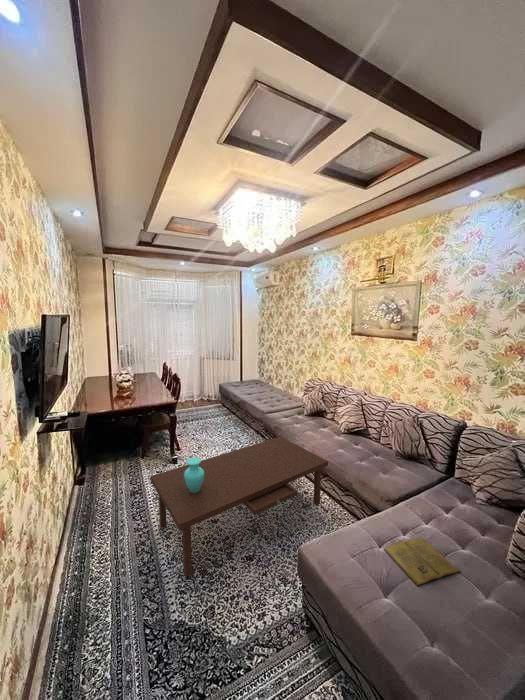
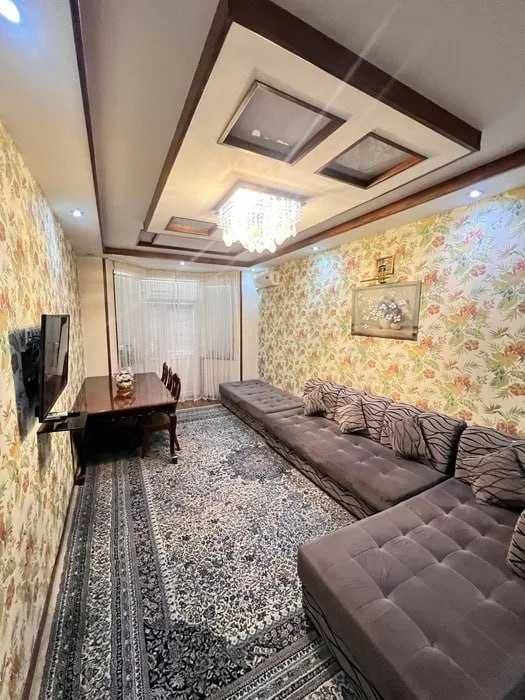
- coffee table (248, 482)
- book (420, 557)
